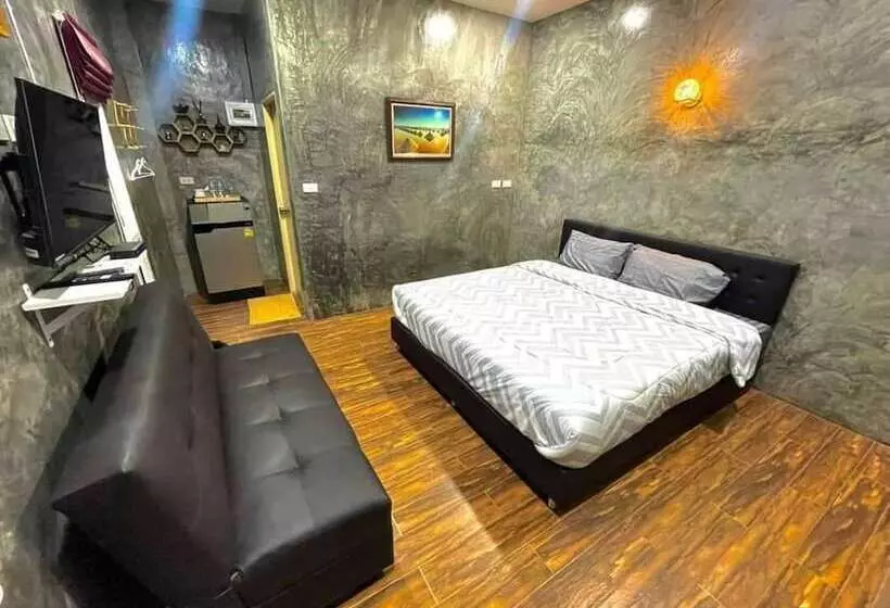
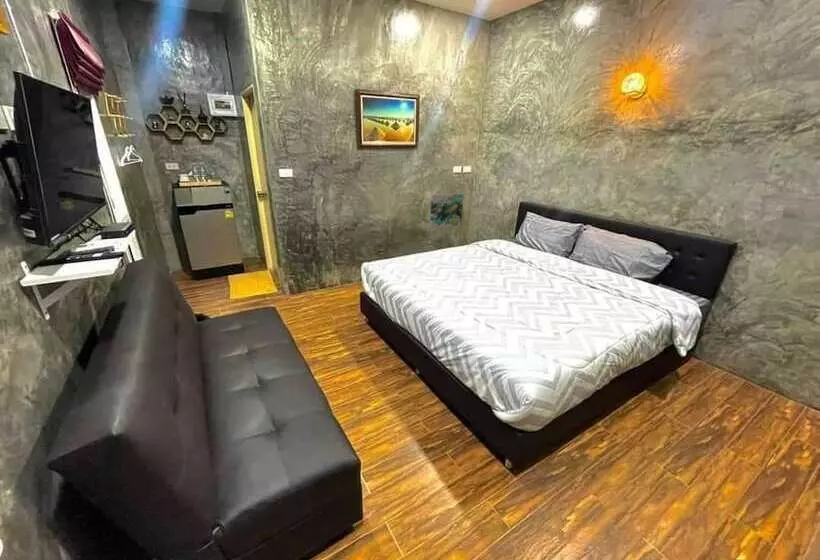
+ wall art (446, 210)
